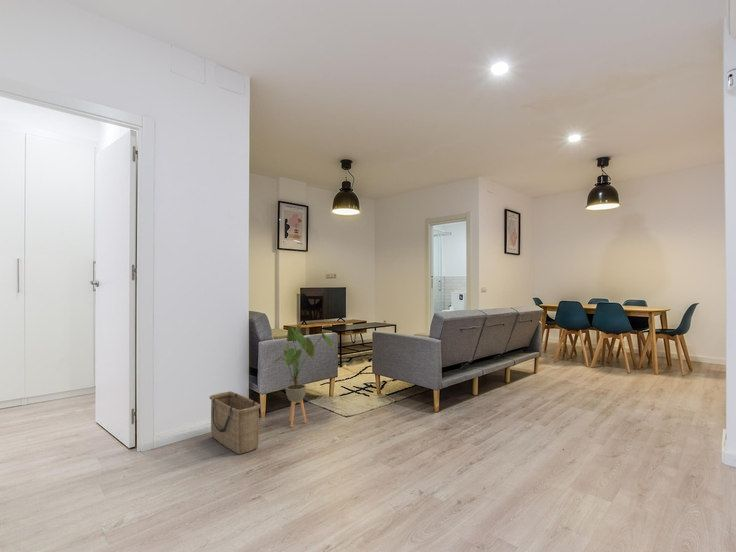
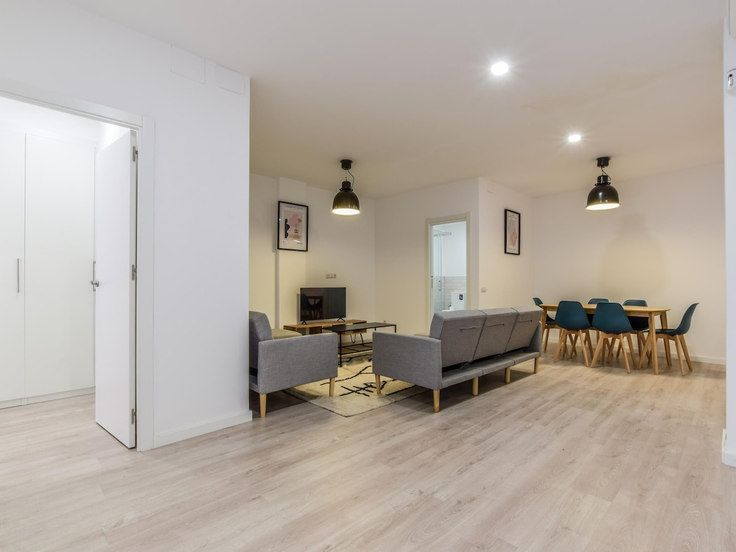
- house plant (298, 373)
- basket (234, 420)
